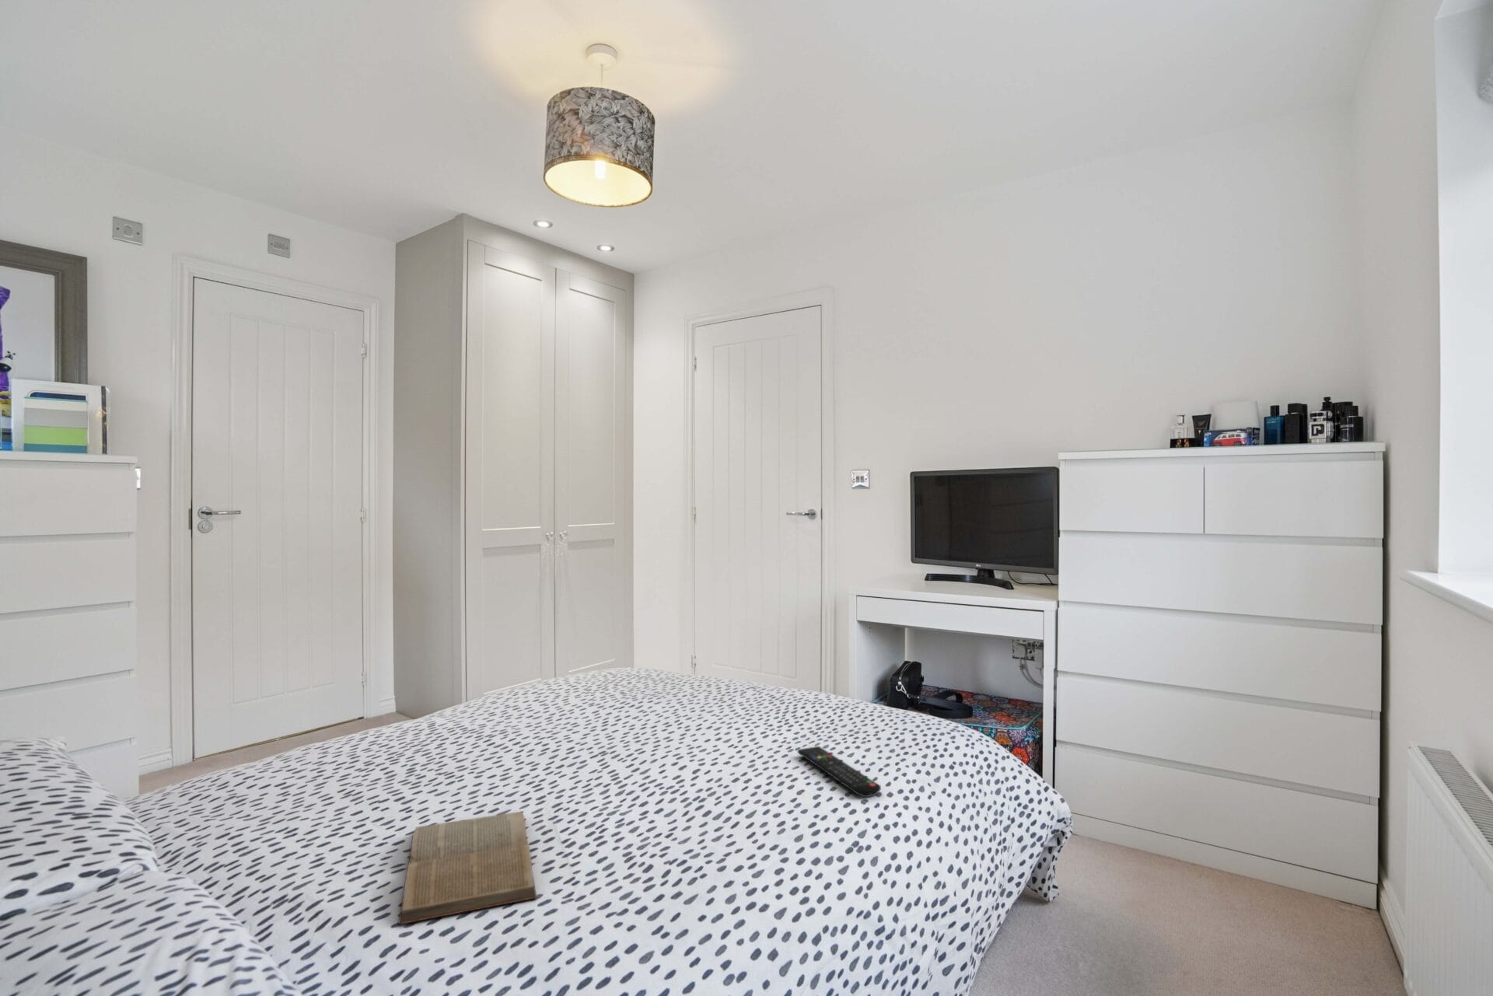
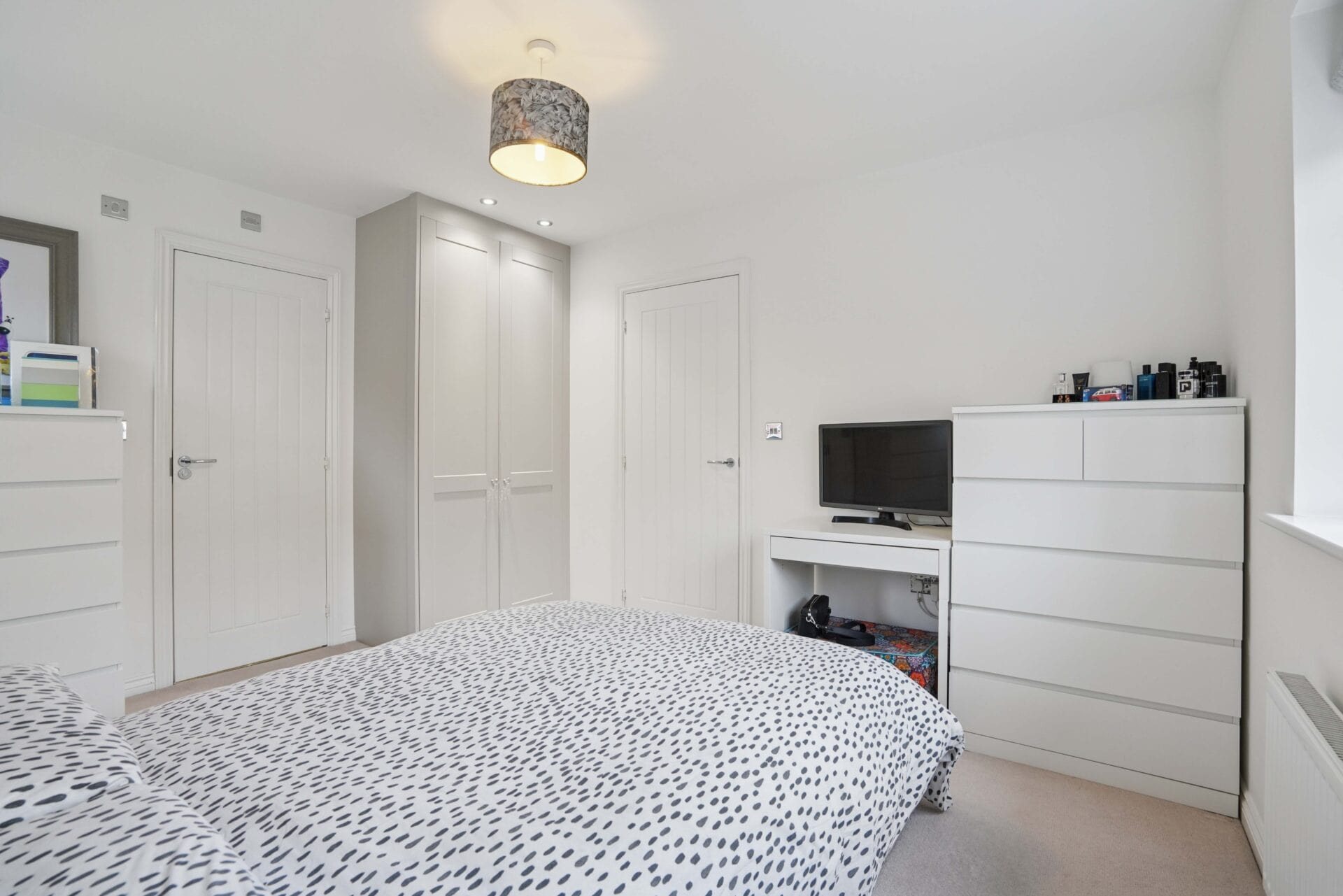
- book (469, 853)
- remote control (837, 769)
